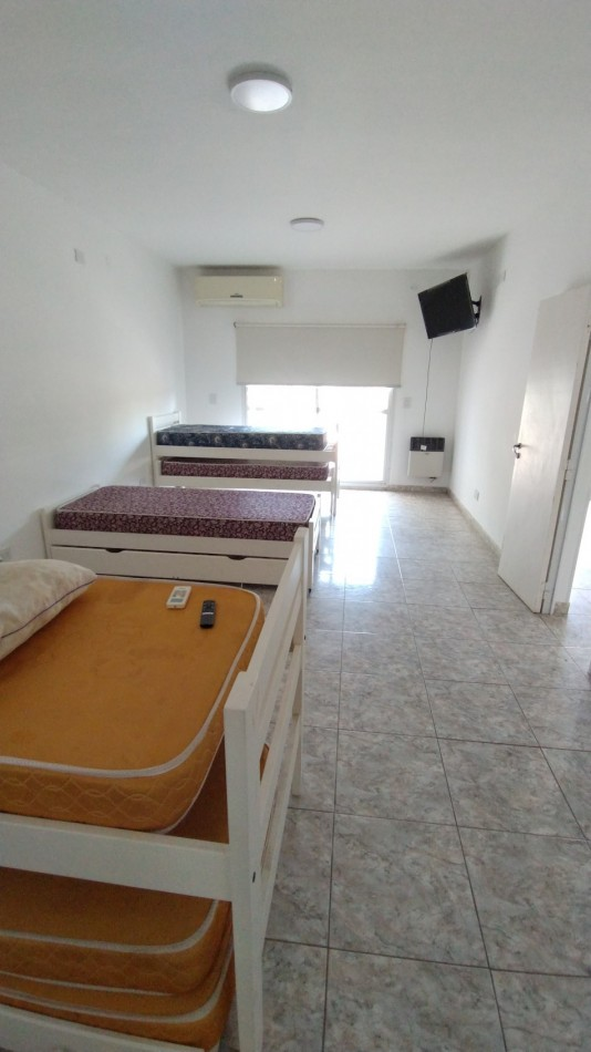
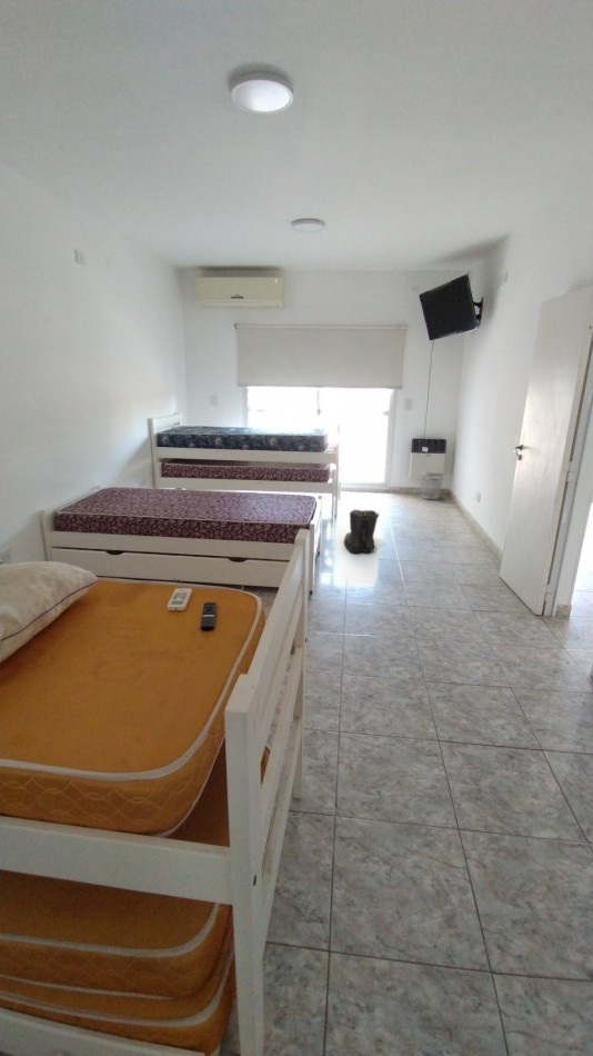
+ wastebasket (431, 485)
+ boots (361, 528)
